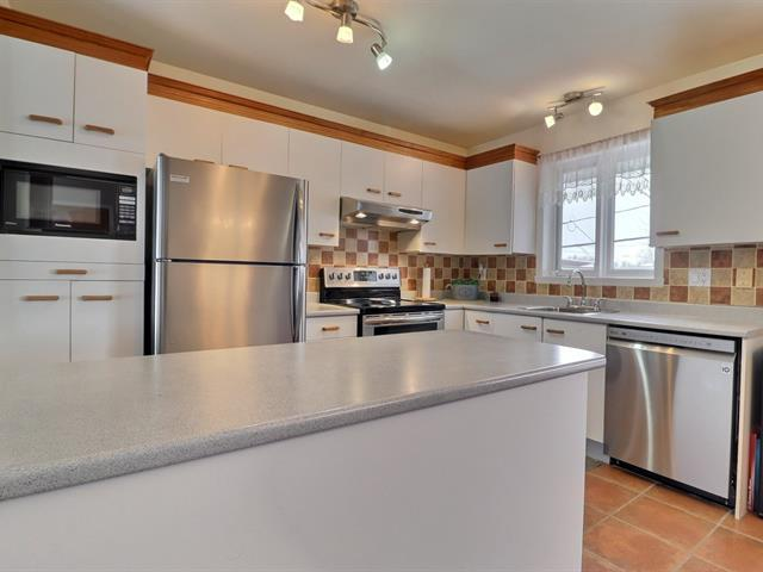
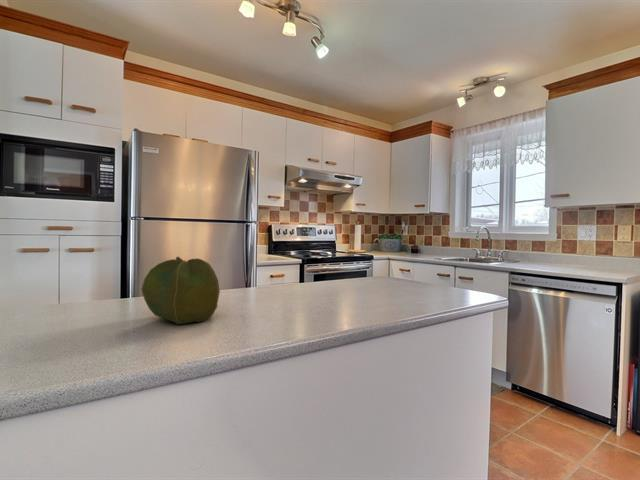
+ cabbage (183, 287)
